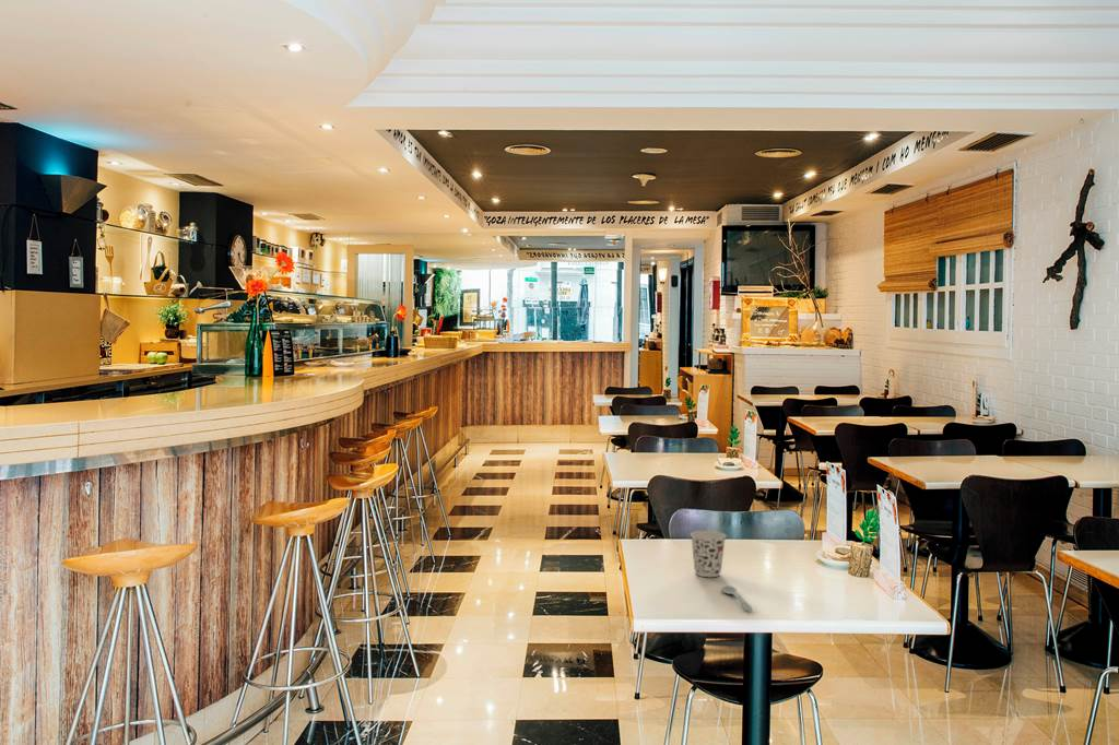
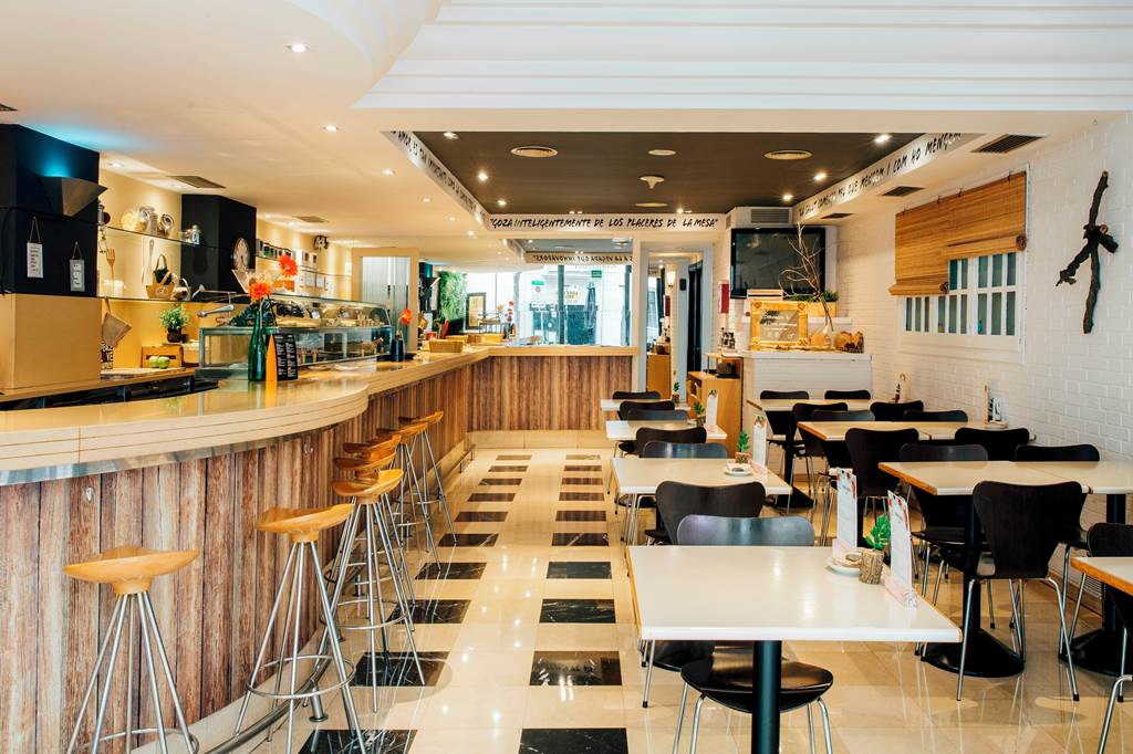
- cup (707, 554)
- spoon (737, 596)
